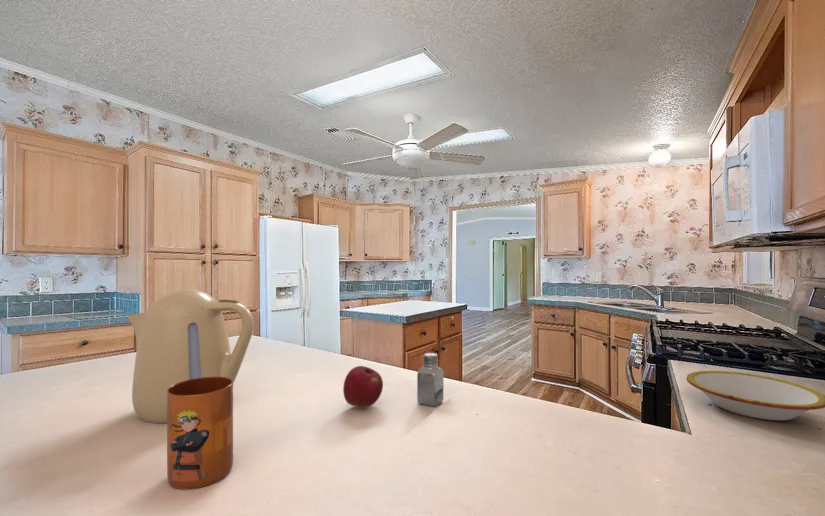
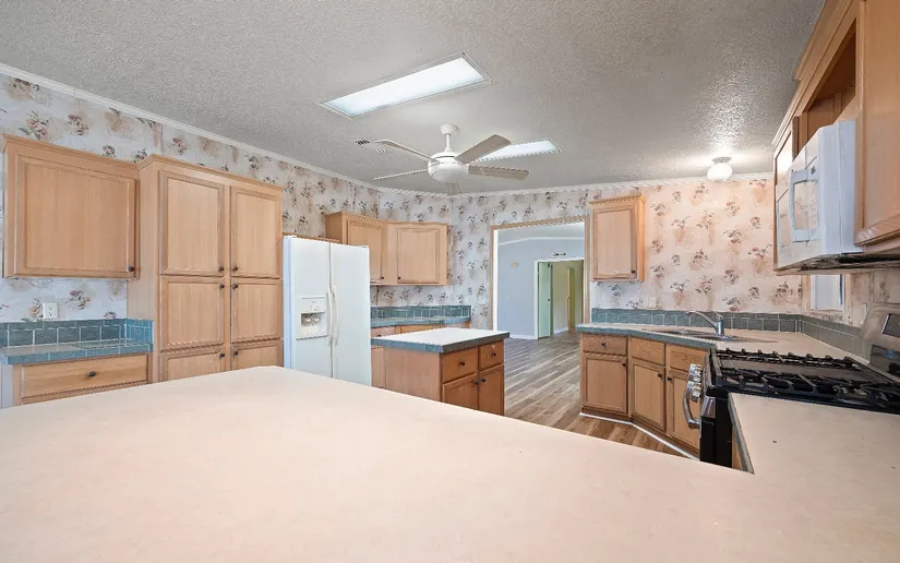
- mug (209, 422)
- saltshaker (430, 378)
- kettle (191, 348)
- bowl (751, 397)
- apple (363, 386)
